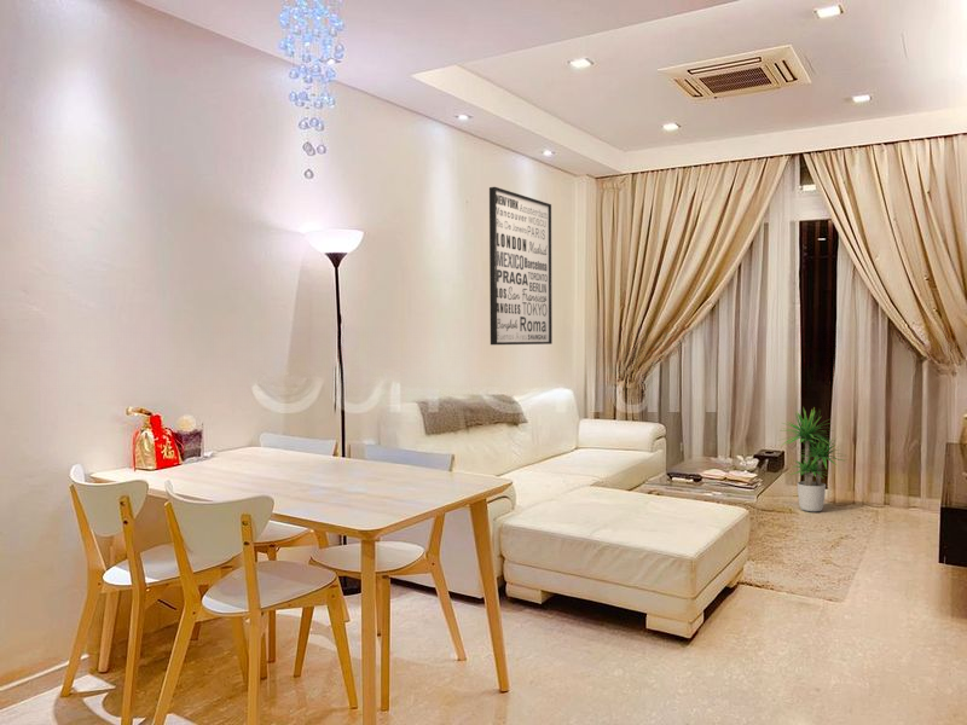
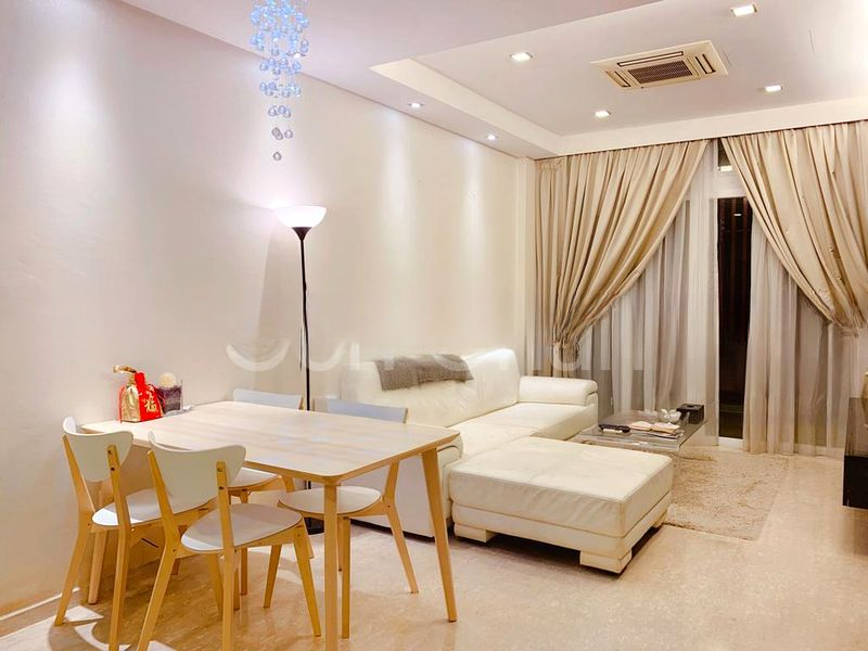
- wall art (522, 269)
- potted plant (813, 459)
